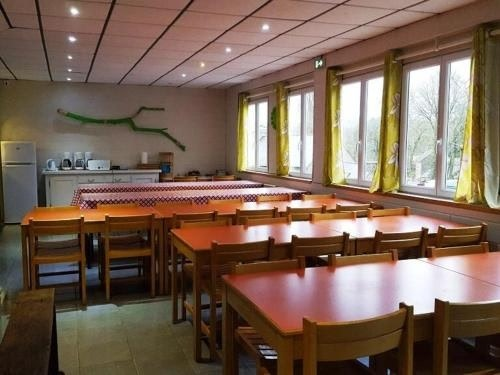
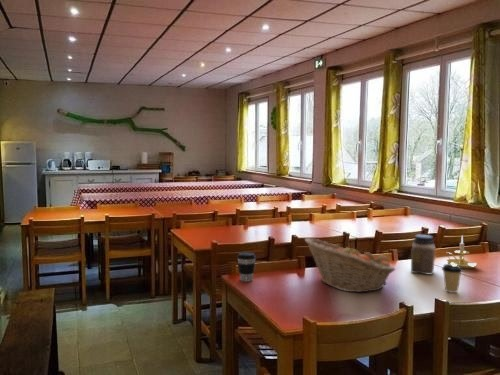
+ candle holder (459, 250)
+ jar (422, 253)
+ fruit basket (347, 261)
+ coffee cup (246, 266)
+ coffee cup (451, 278)
